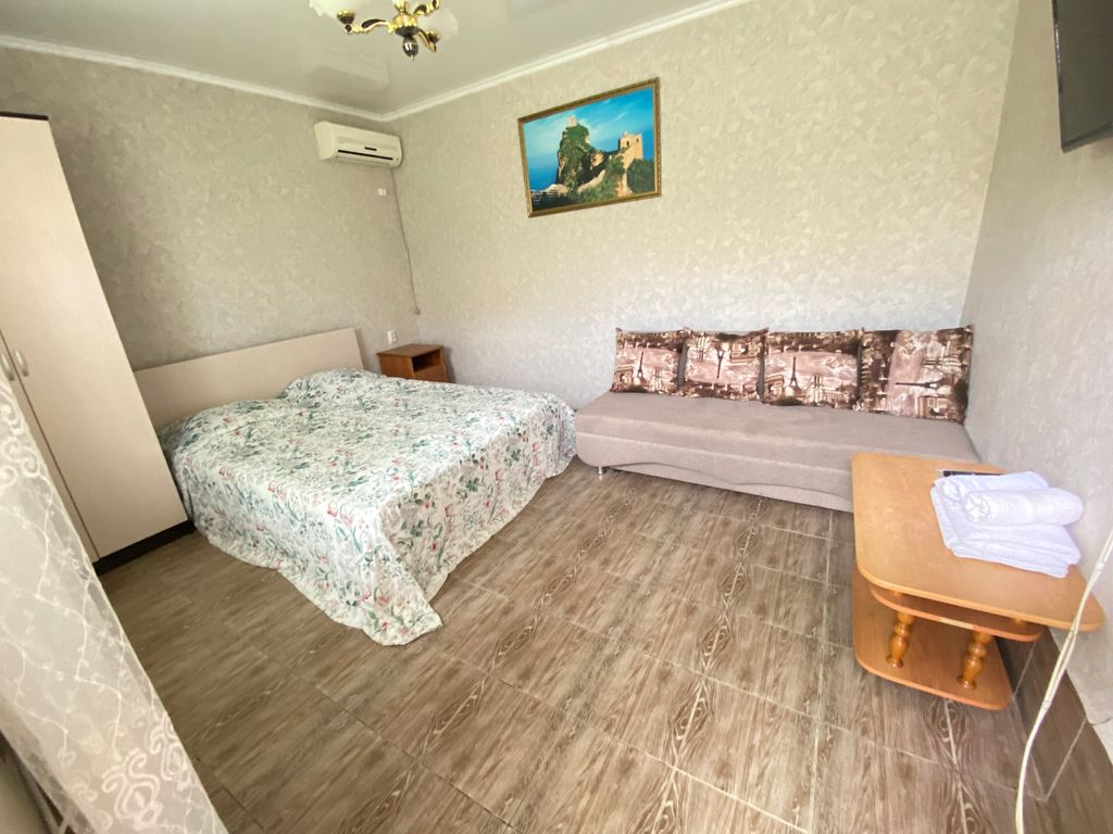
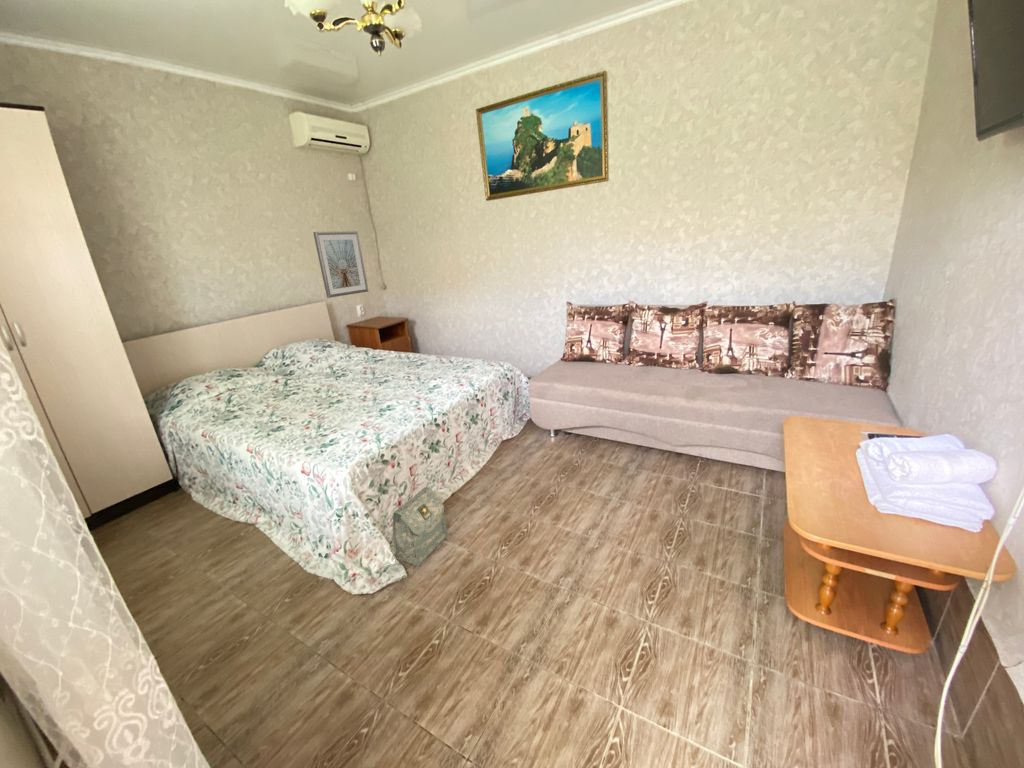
+ picture frame (342, 263)
+ bag (419, 523)
